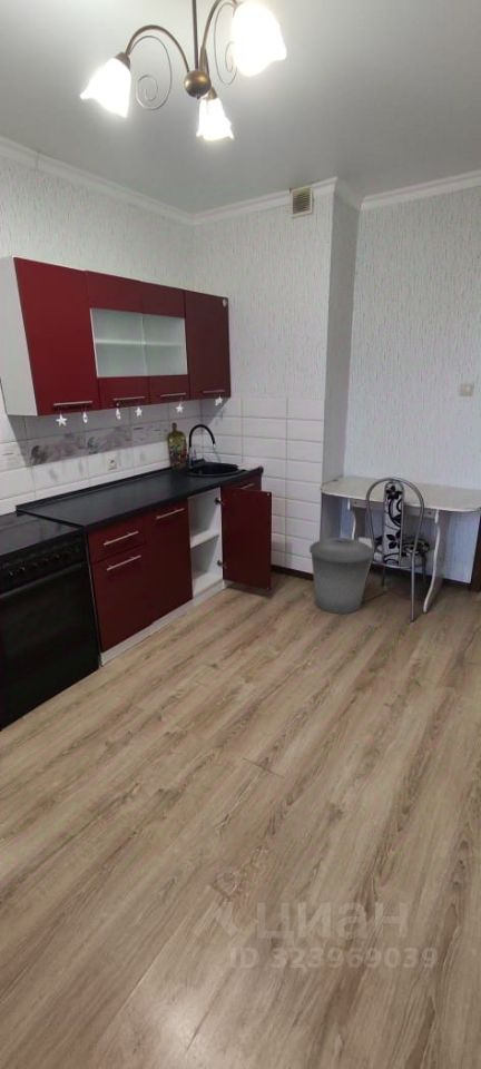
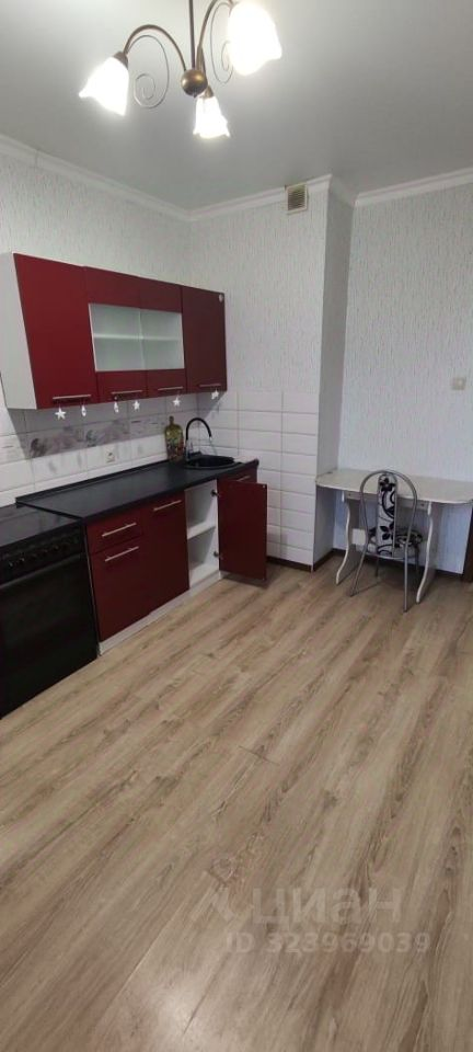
- trash can (340, 571)
